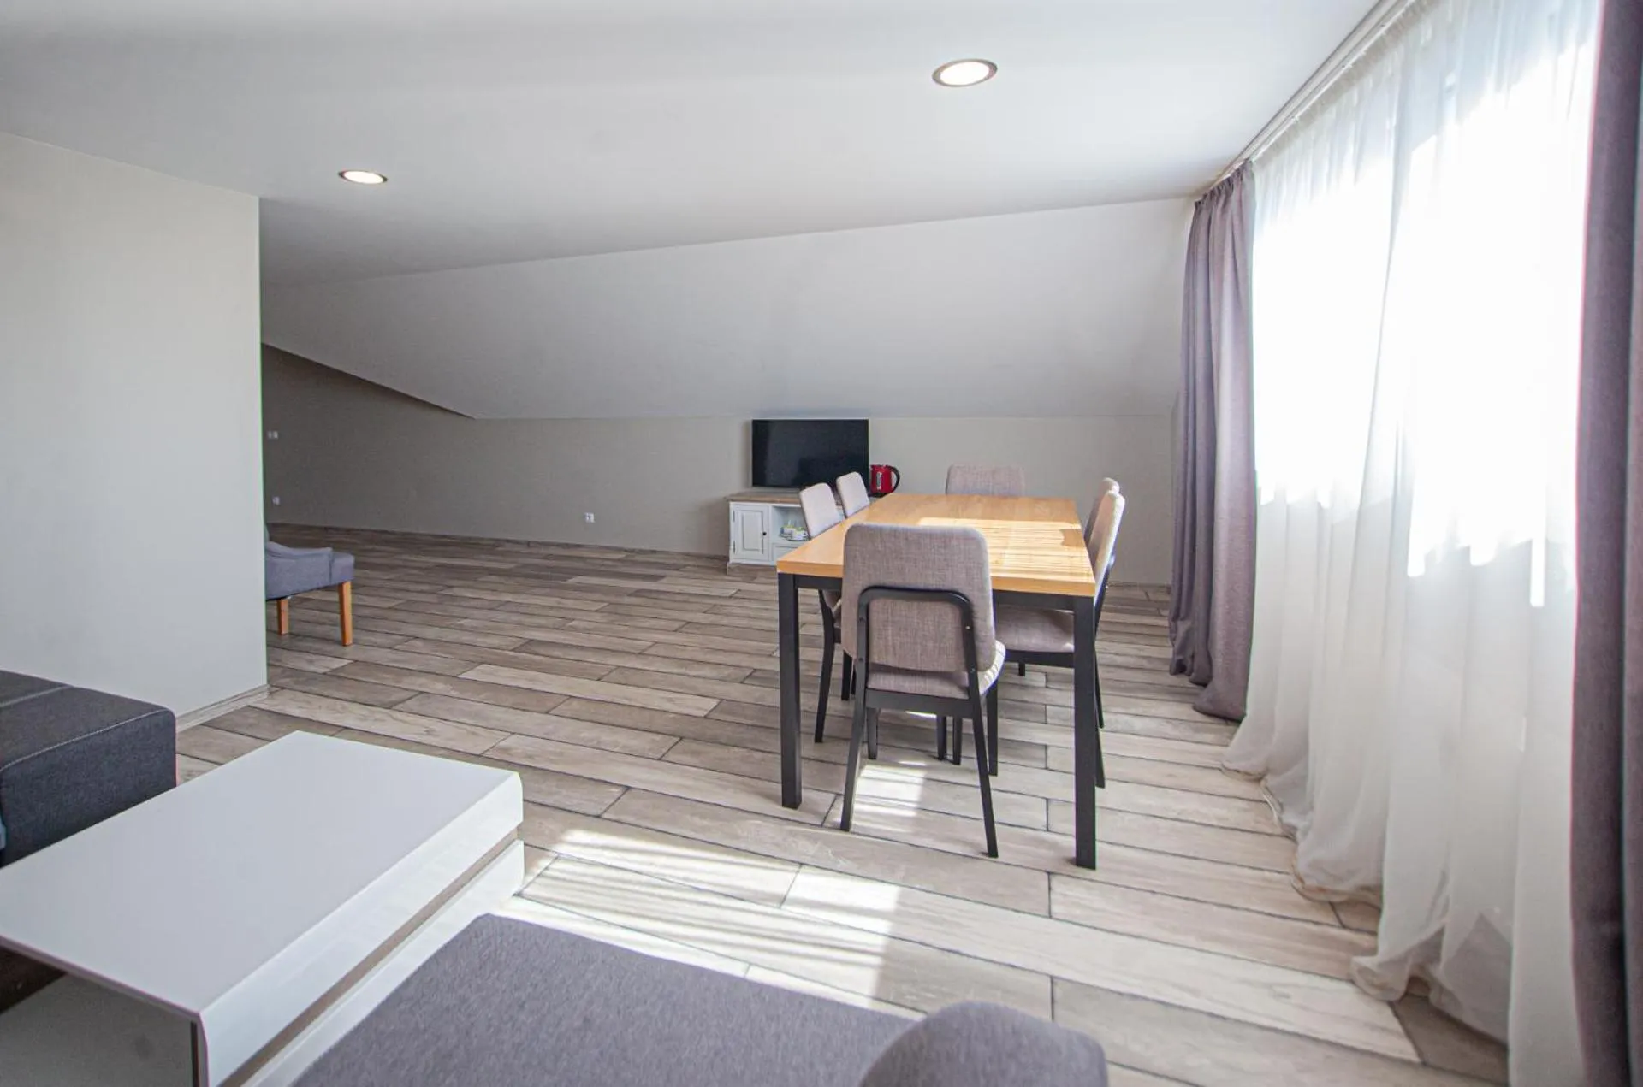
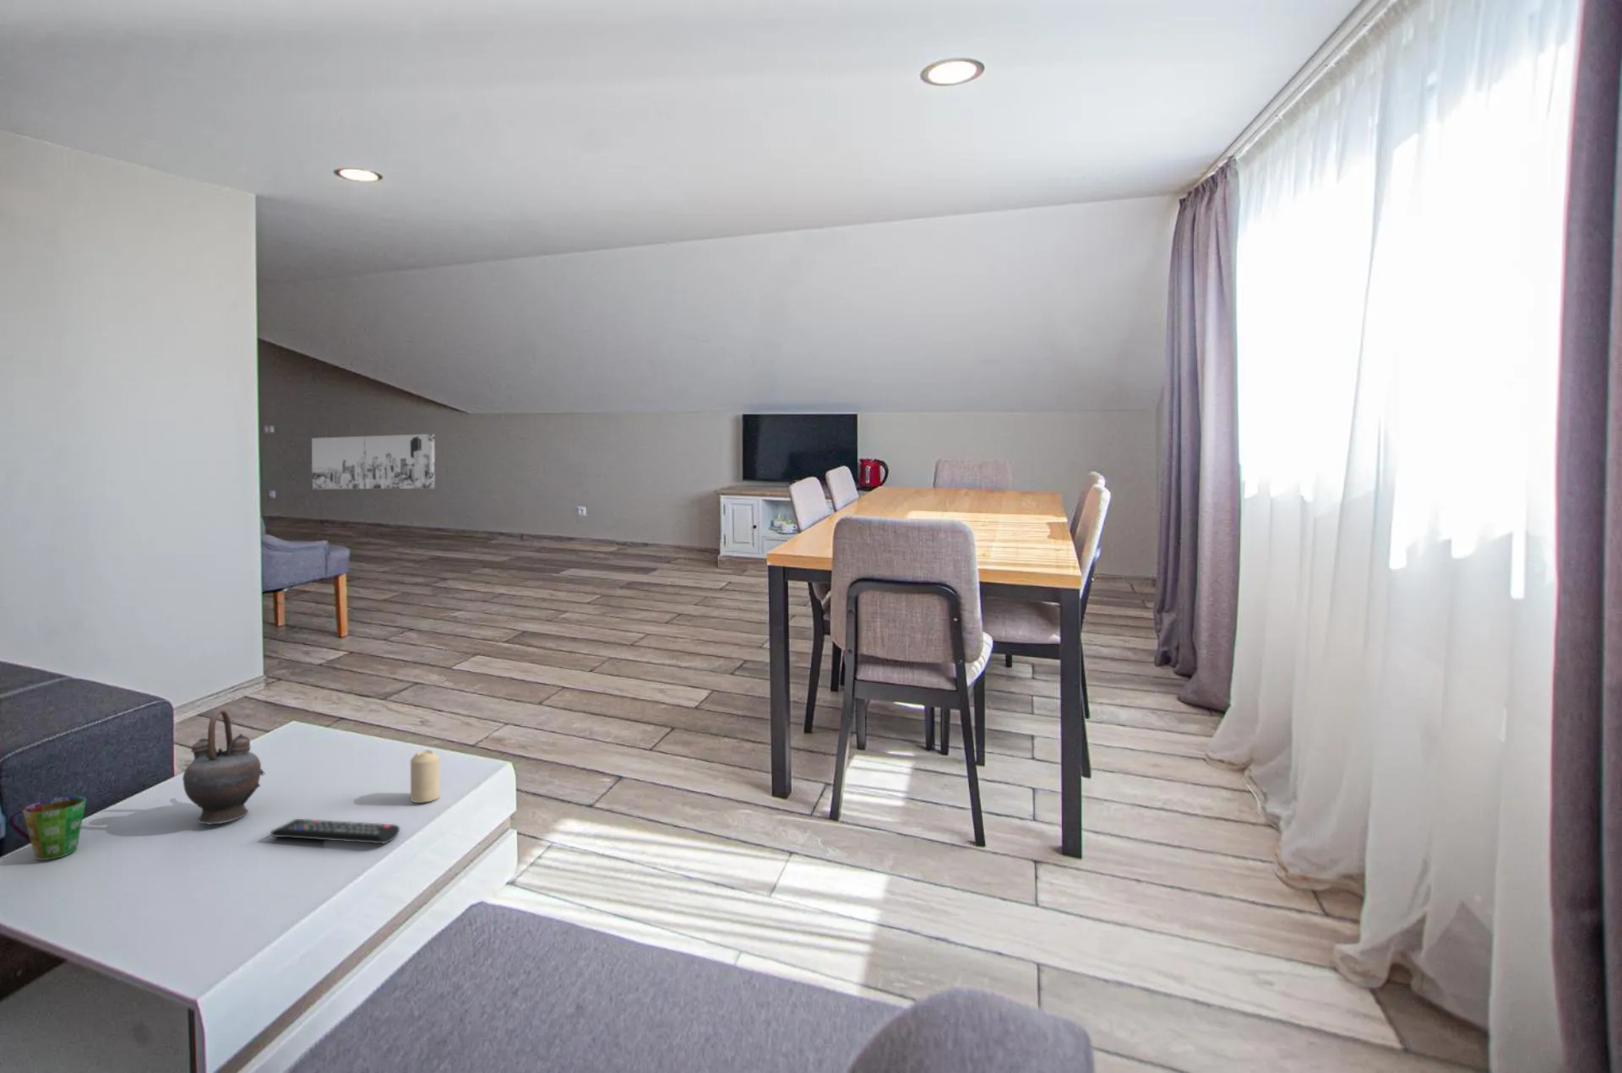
+ cup (47, 830)
+ wall art (371, 462)
+ teapot (226, 762)
+ candle (425, 775)
+ remote control (335, 831)
